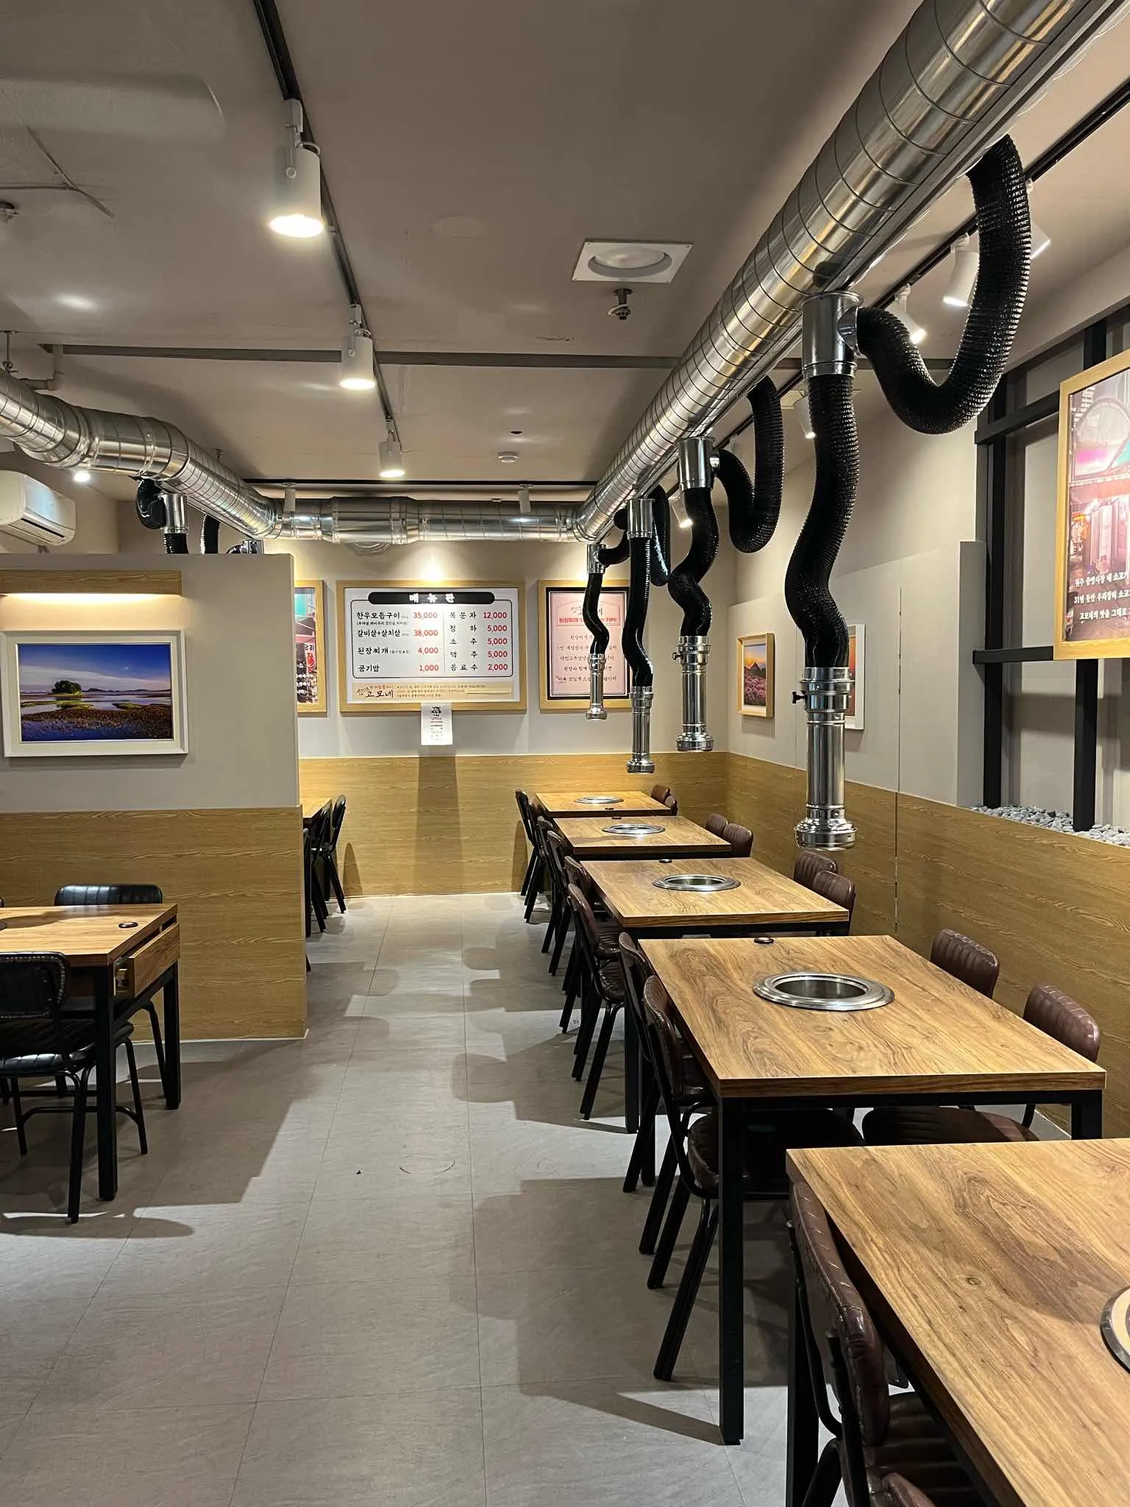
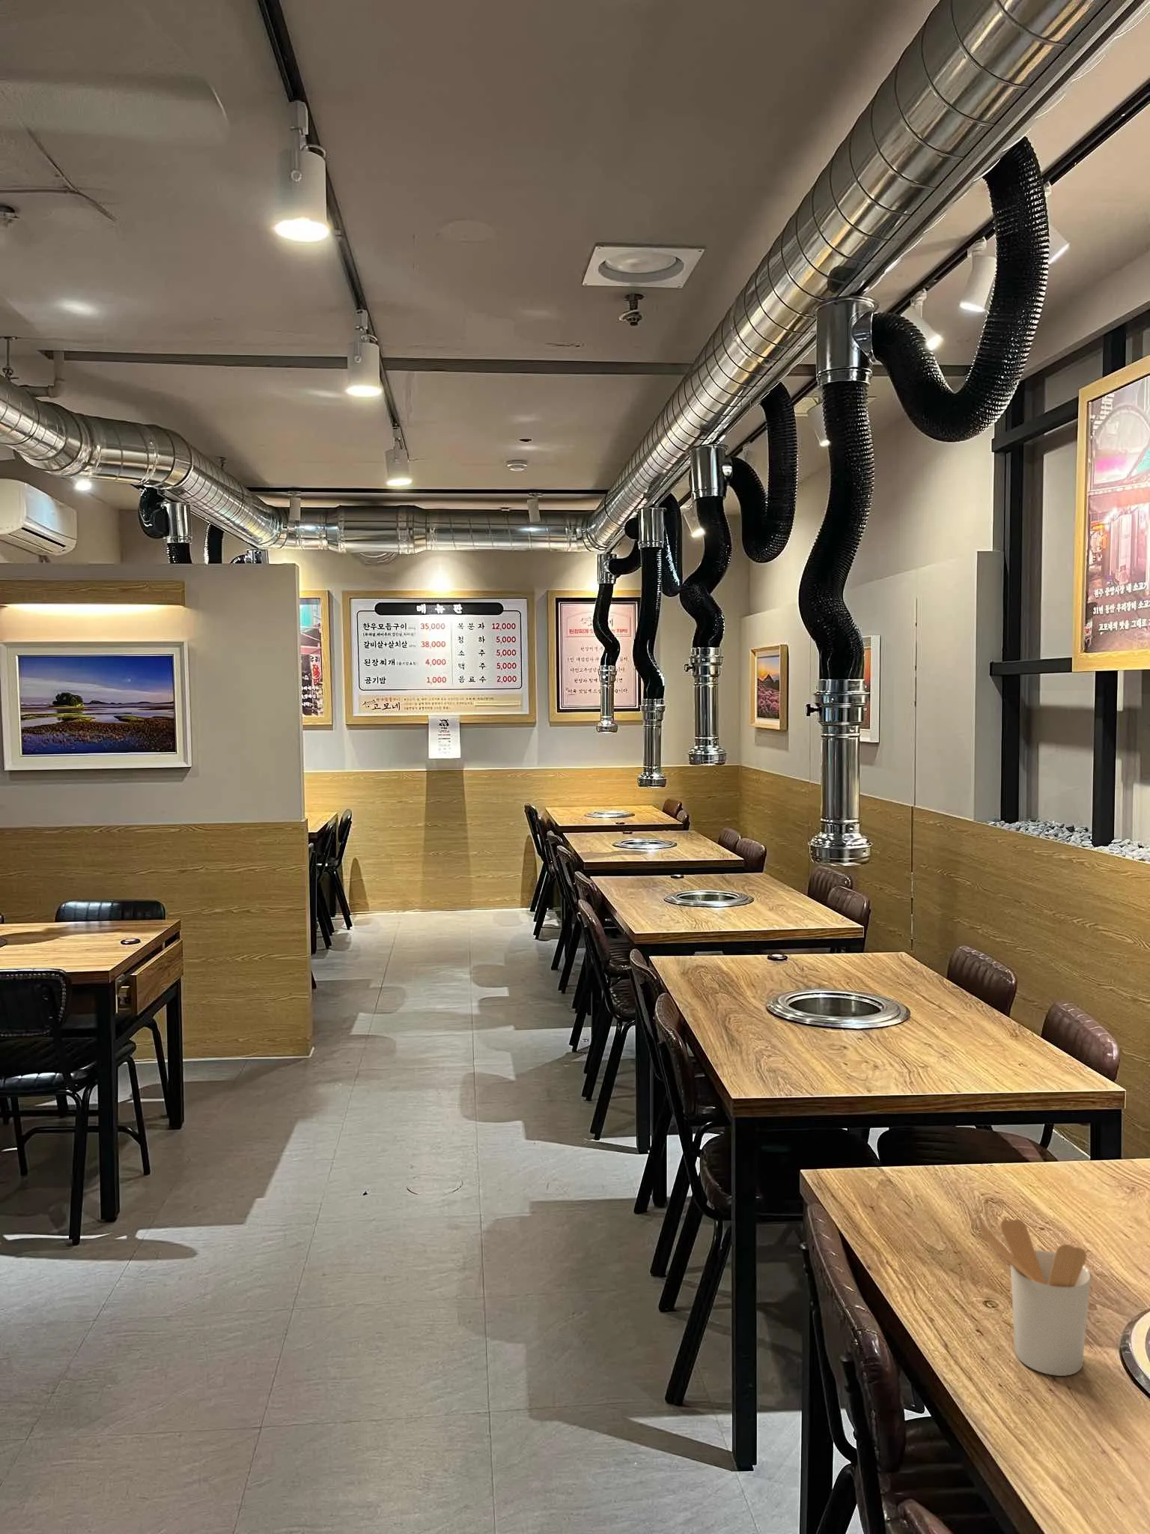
+ utensil holder (1030, 1292)
